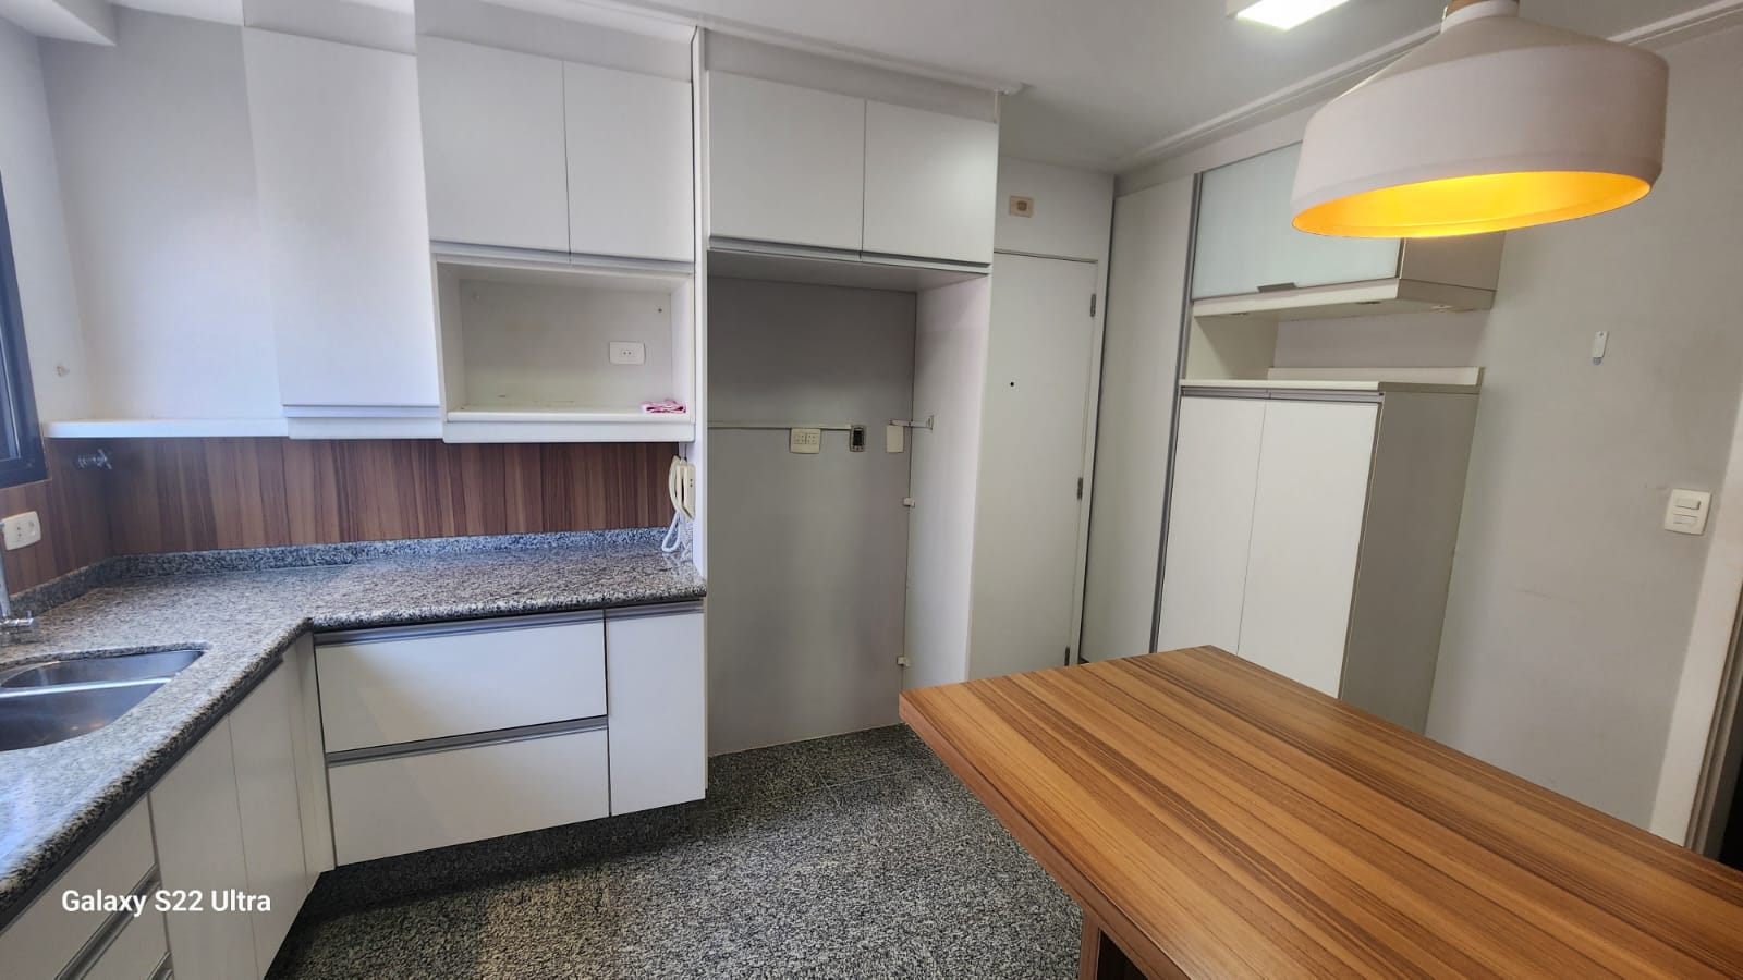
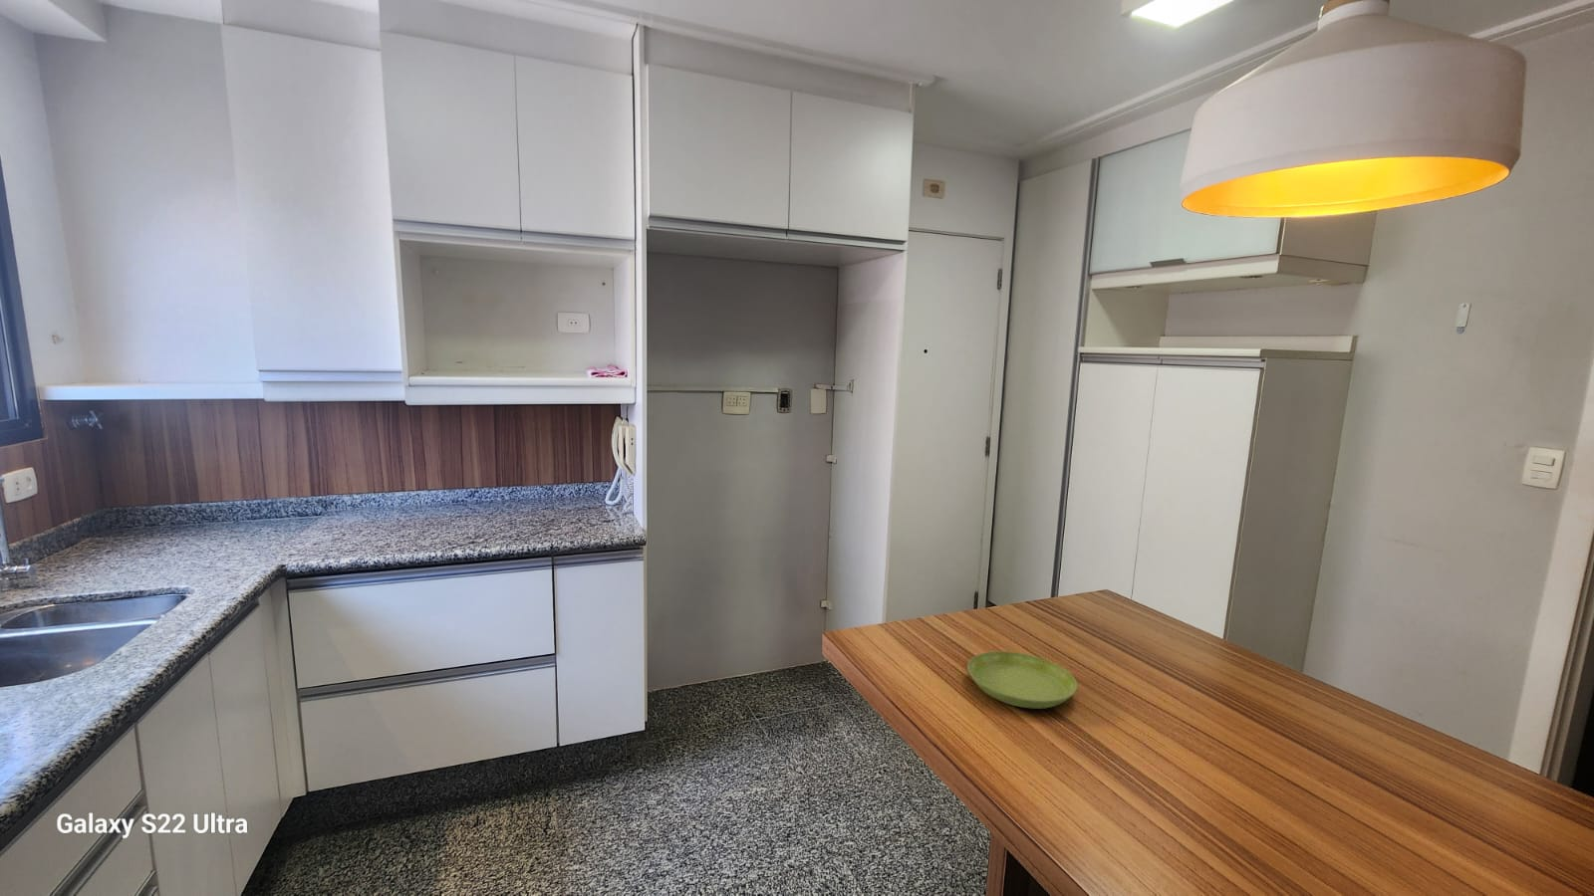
+ saucer (1020, 680)
